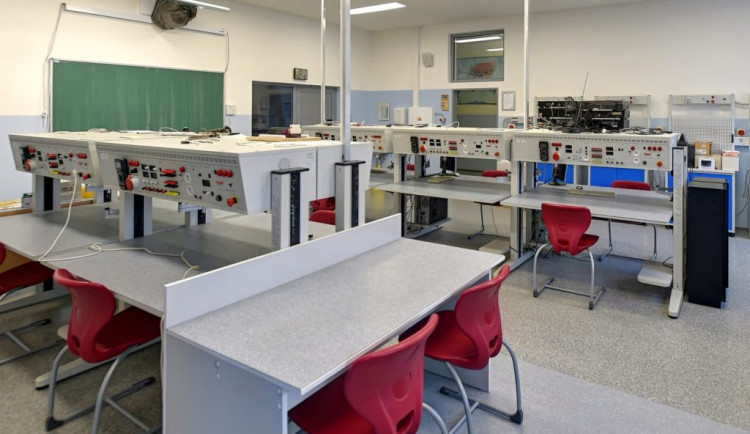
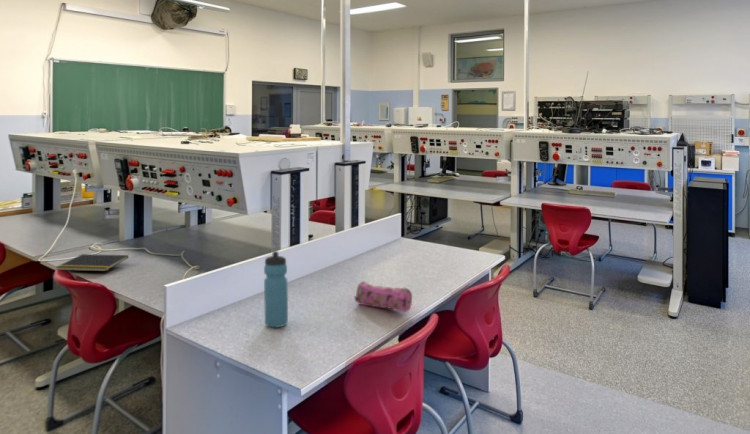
+ water bottle (275, 288)
+ pencil case (383, 296)
+ notepad (93, 262)
